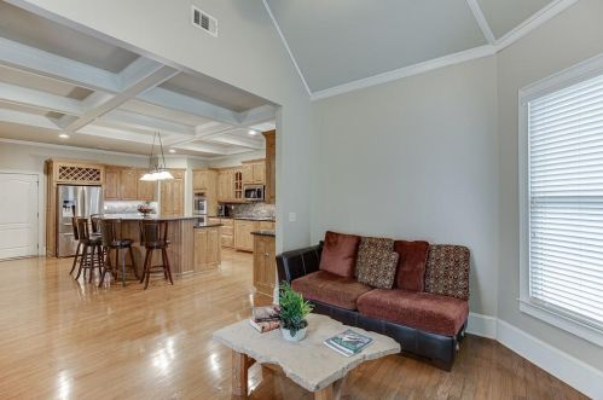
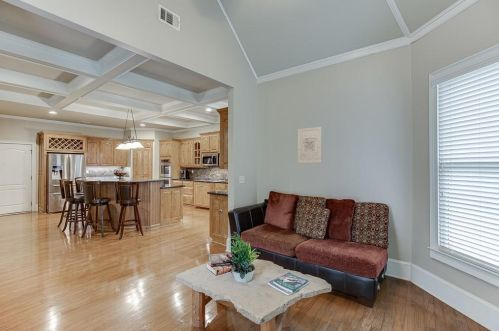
+ wall art (309, 145)
